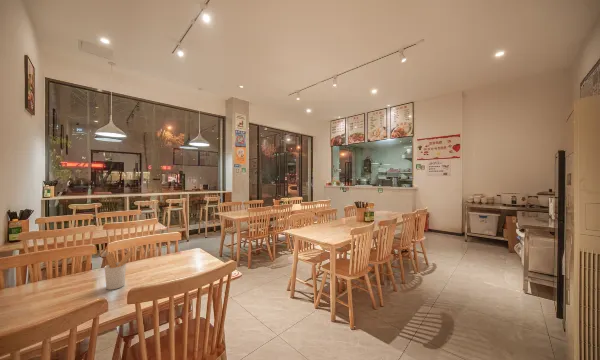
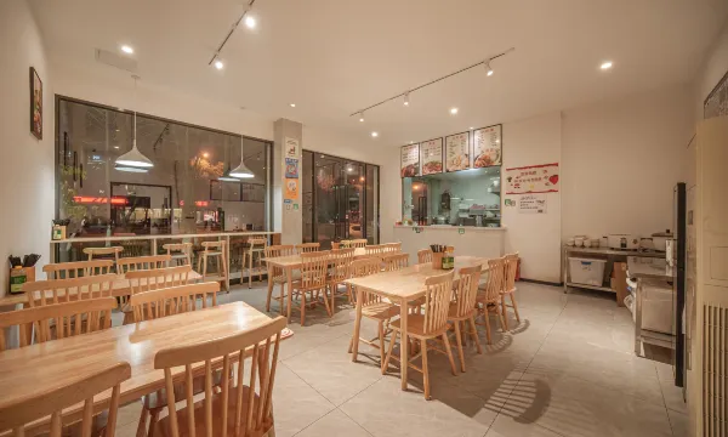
- utensil holder (120, 268)
